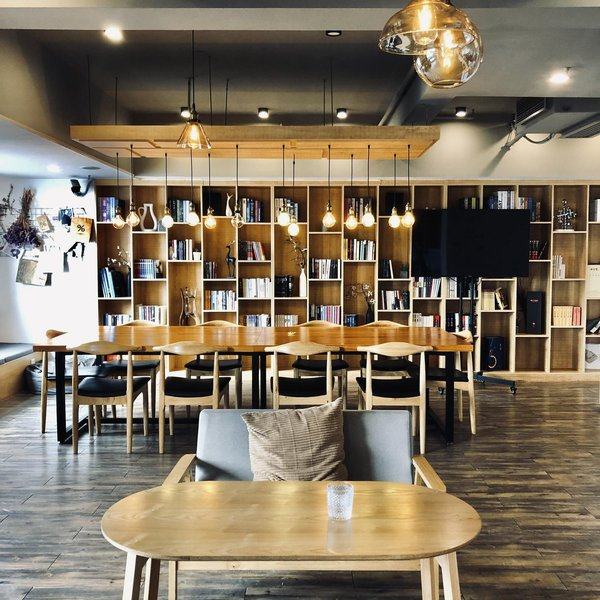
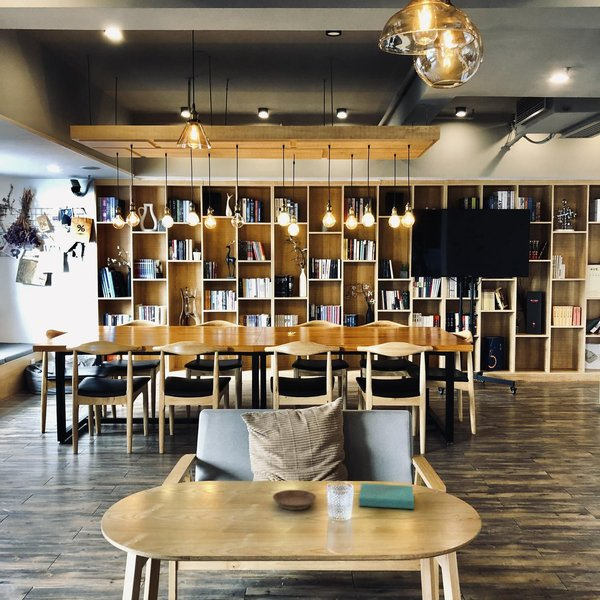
+ saucer (294, 500)
+ book (386, 495)
